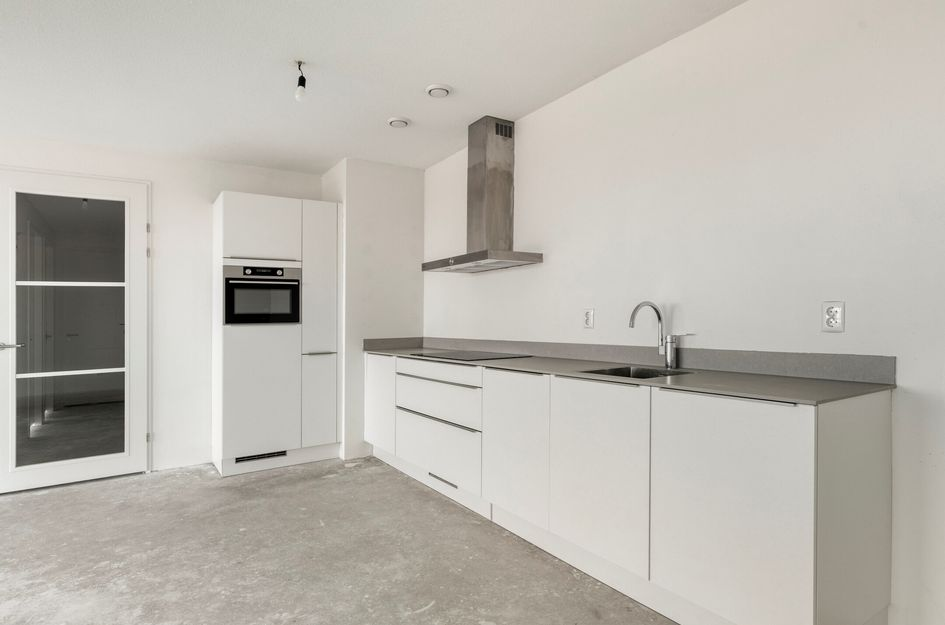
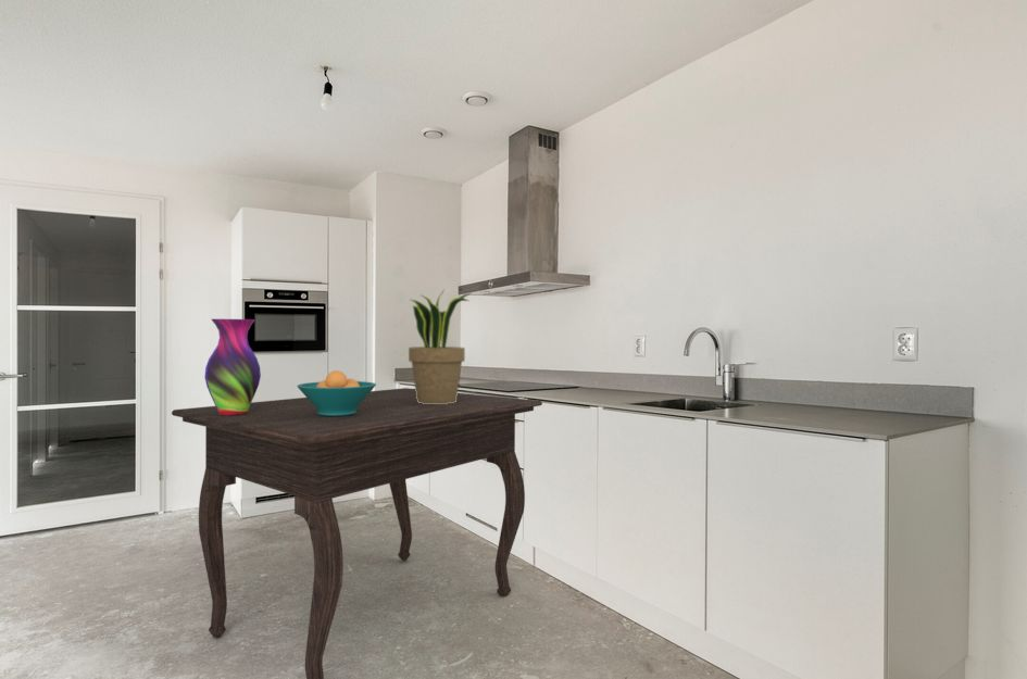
+ fruit bowl (337, 391)
+ dining table (365, 489)
+ vase (233, 366)
+ potted plant (439, 344)
